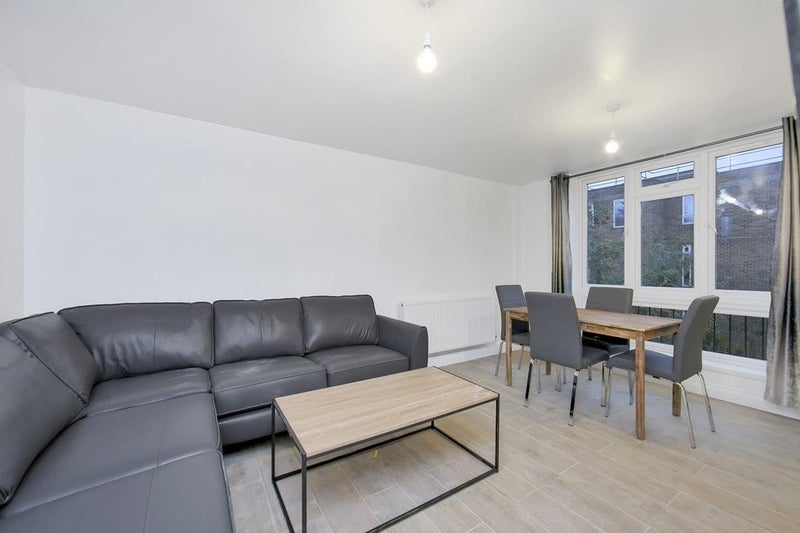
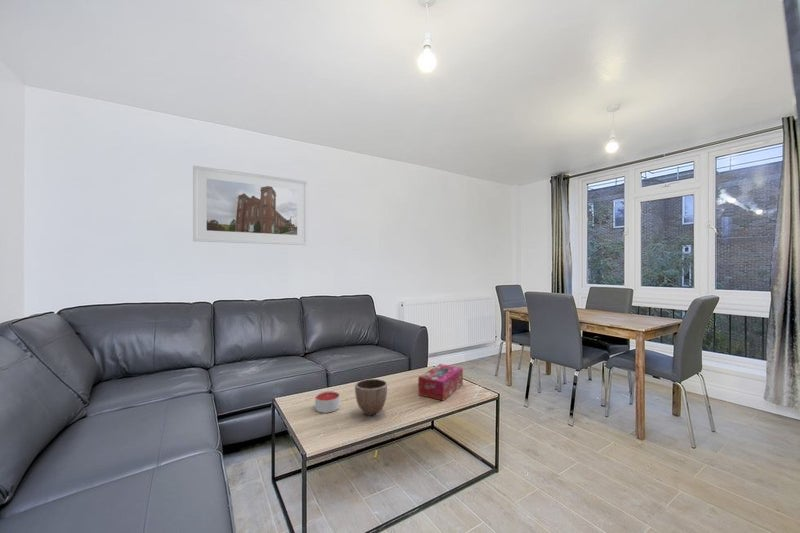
+ tissue box (441, 380)
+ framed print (254, 208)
+ decorative bowl (371, 398)
+ candle (327, 401)
